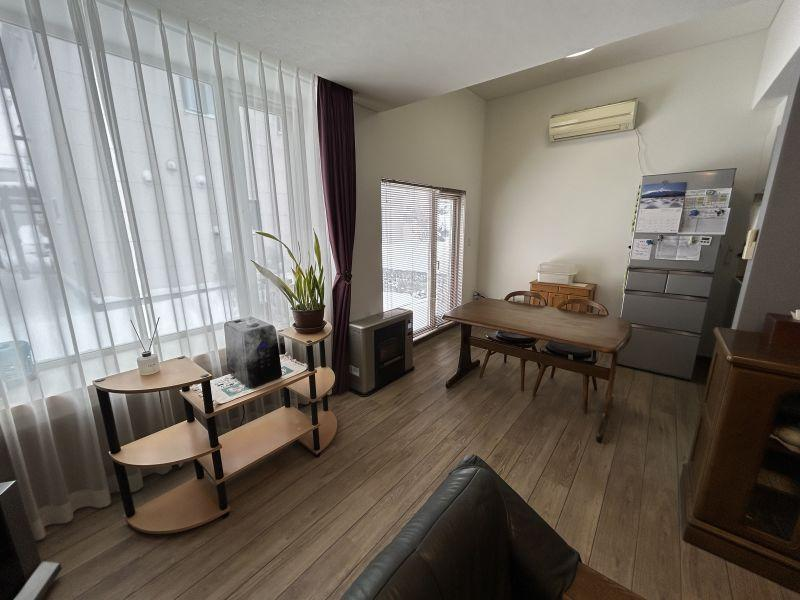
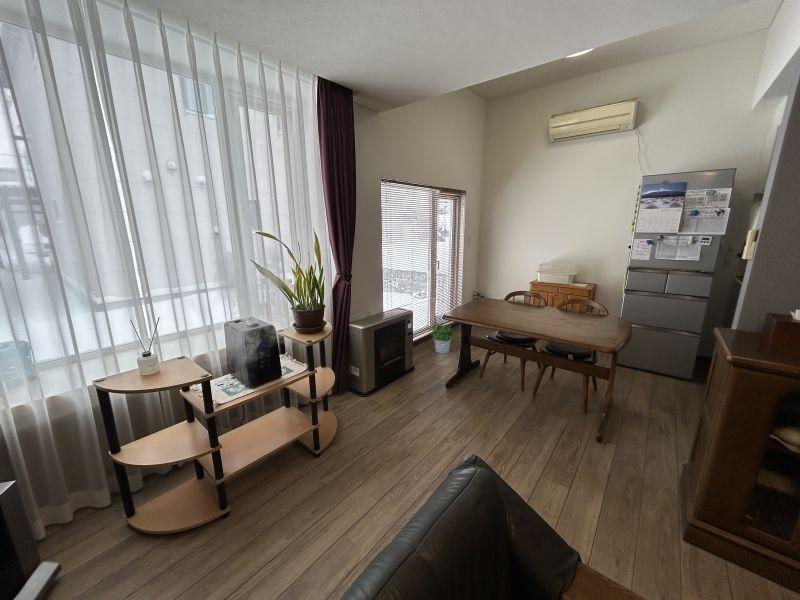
+ potted plant (442, 338)
